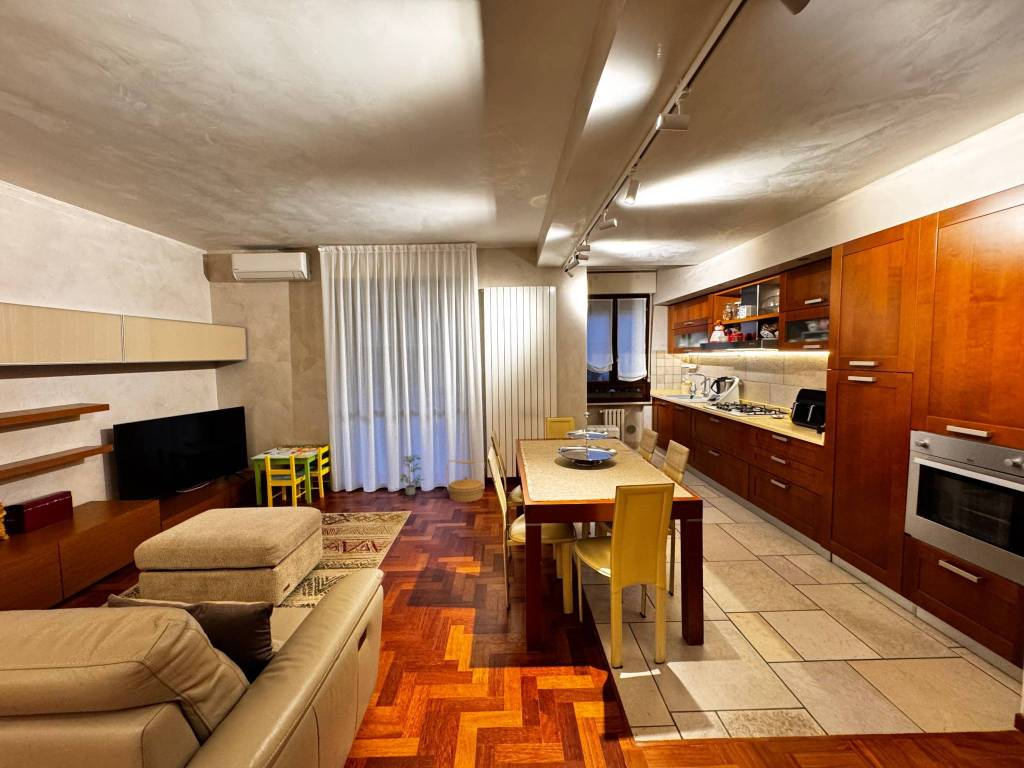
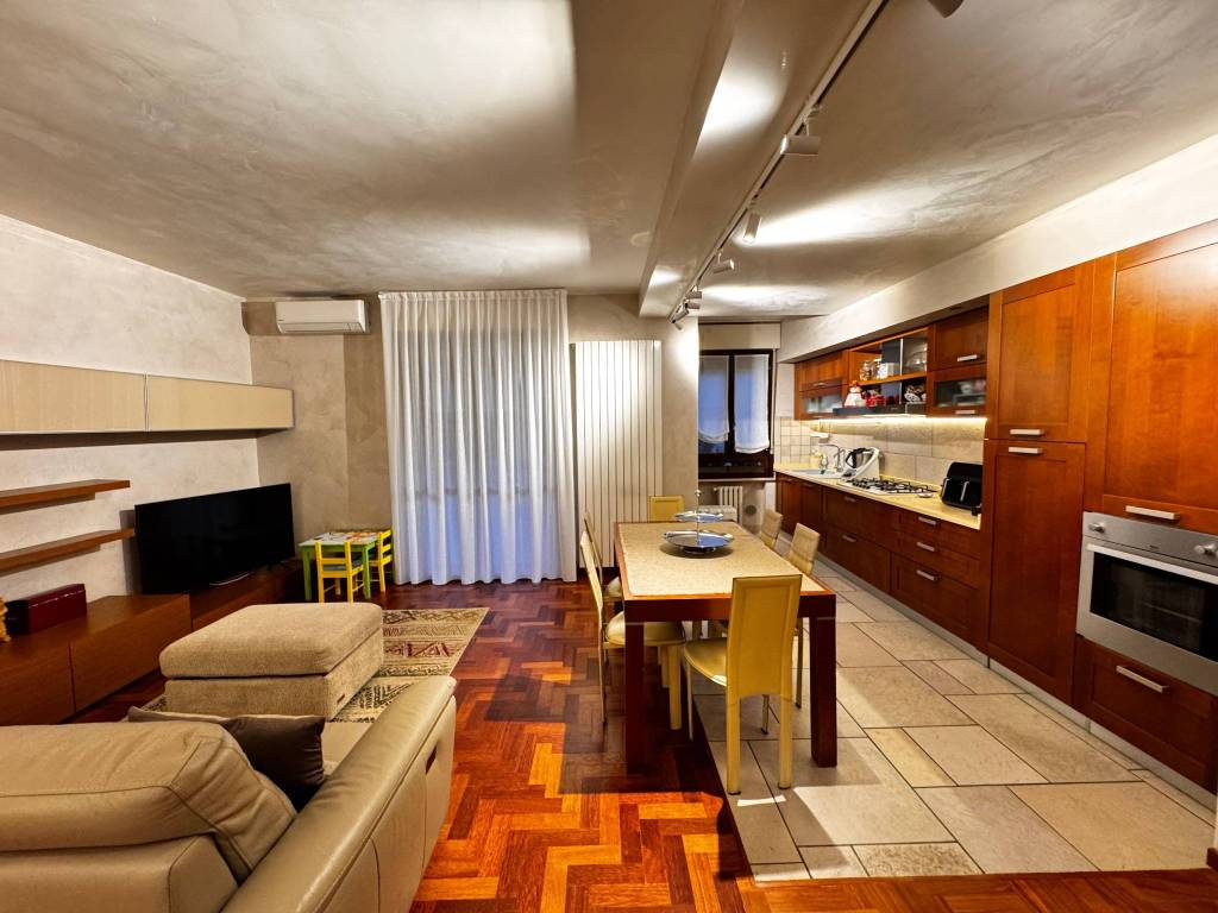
- potted plant (413, 471)
- woven basket (465, 478)
